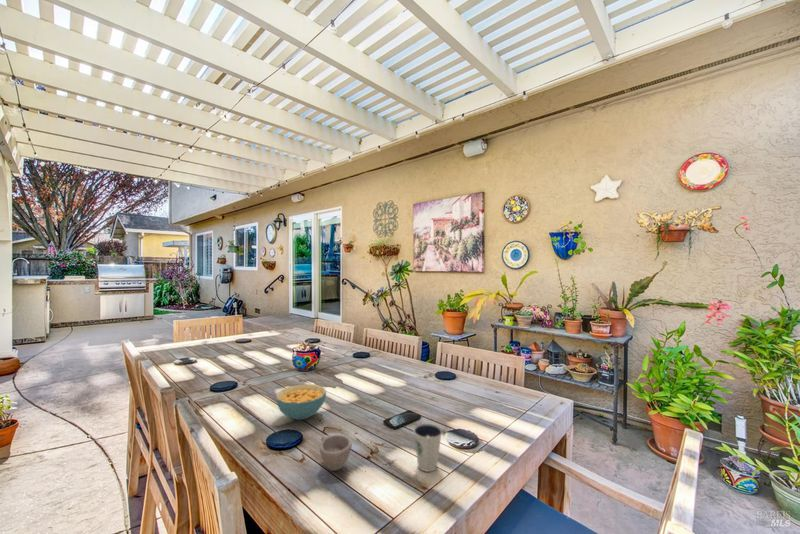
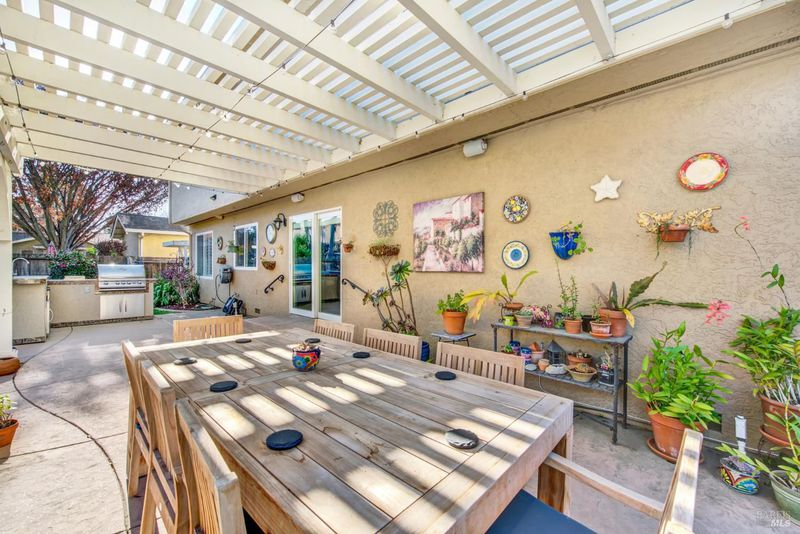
- cup (332, 452)
- dixie cup (427, 448)
- smartphone (402, 419)
- cereal bowl (301, 404)
